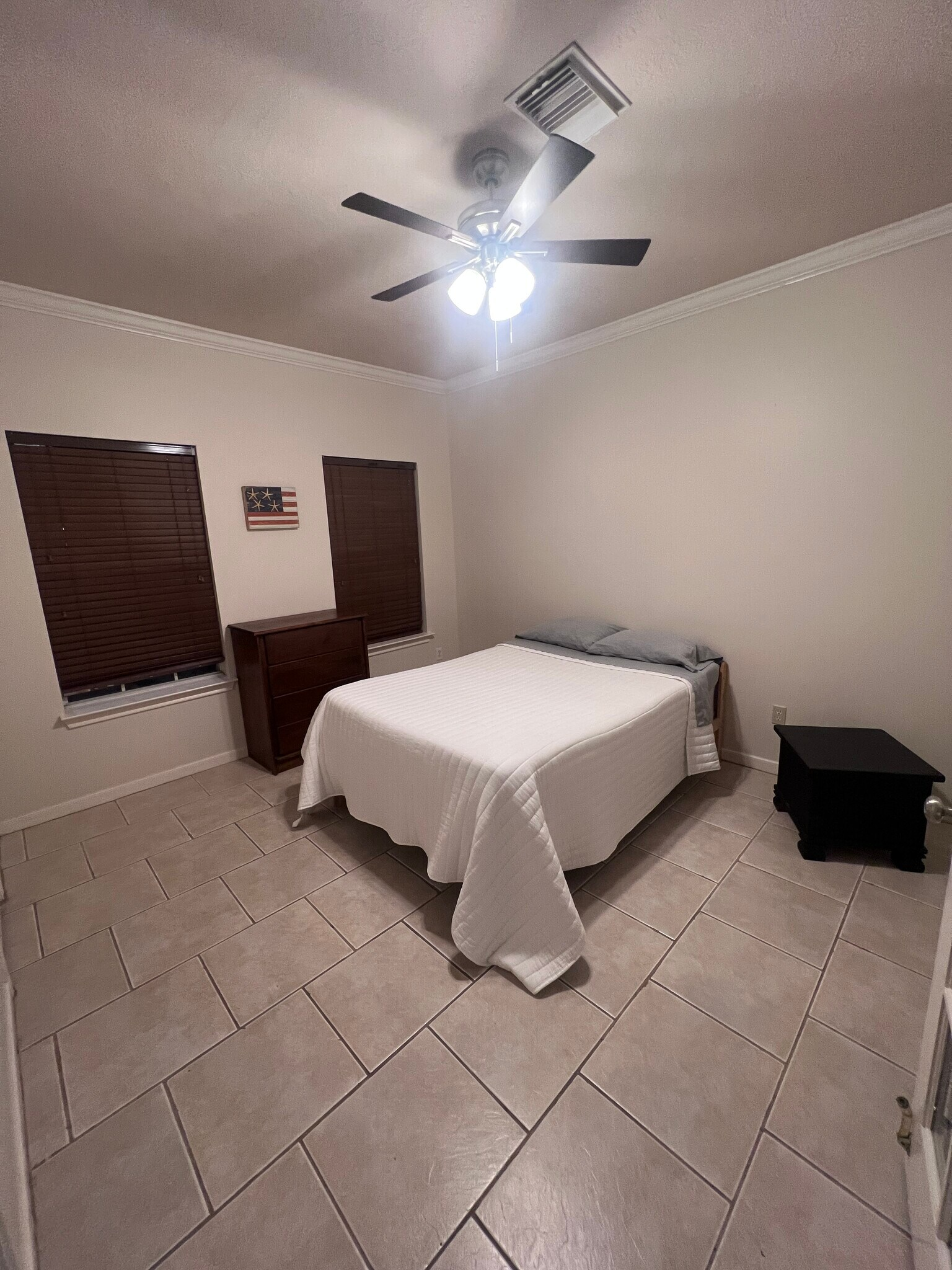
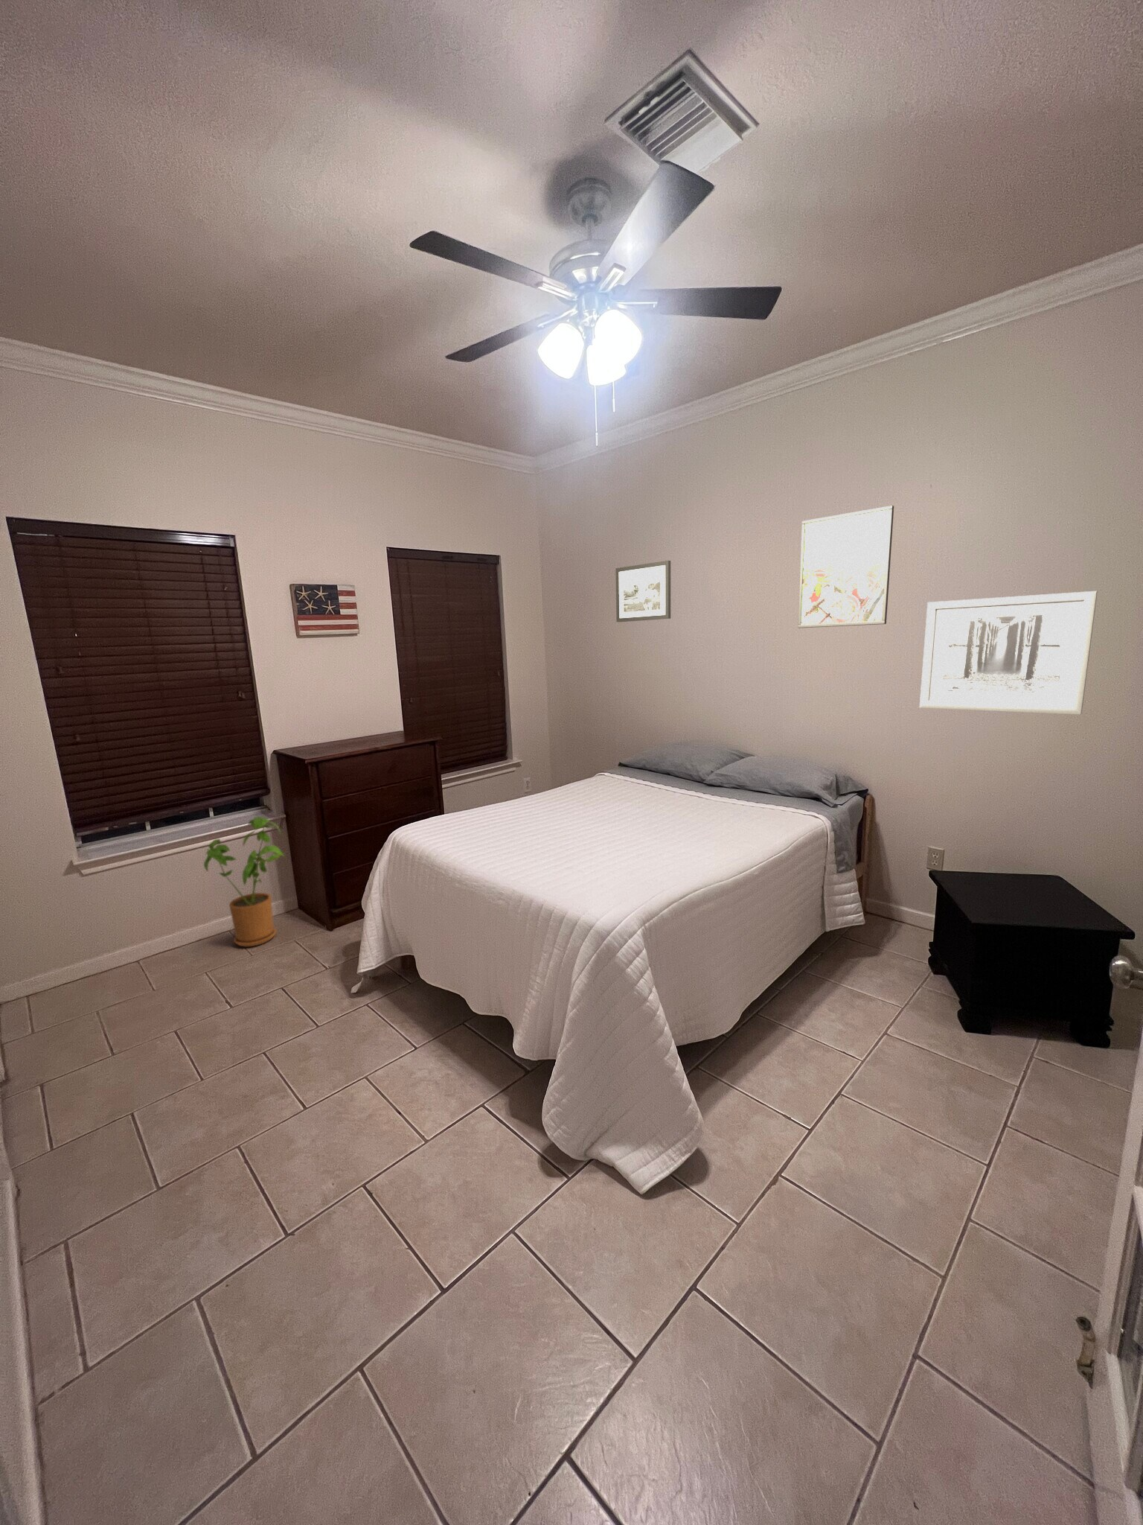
+ house plant (253, 881)
+ wall art (1000, 654)
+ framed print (843, 570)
+ picture frame (642, 592)
